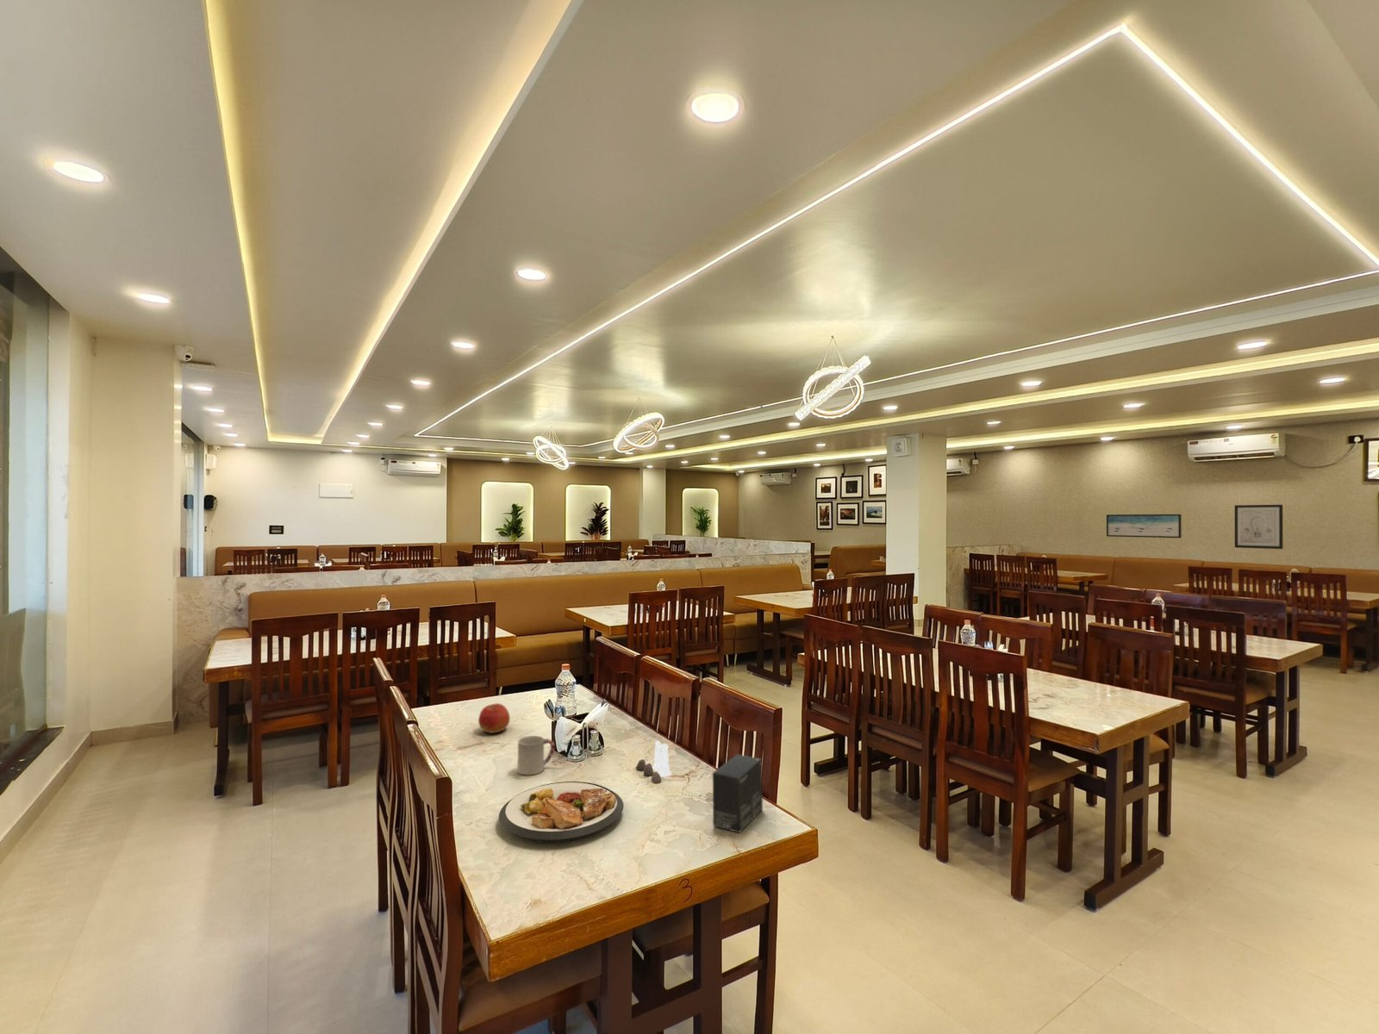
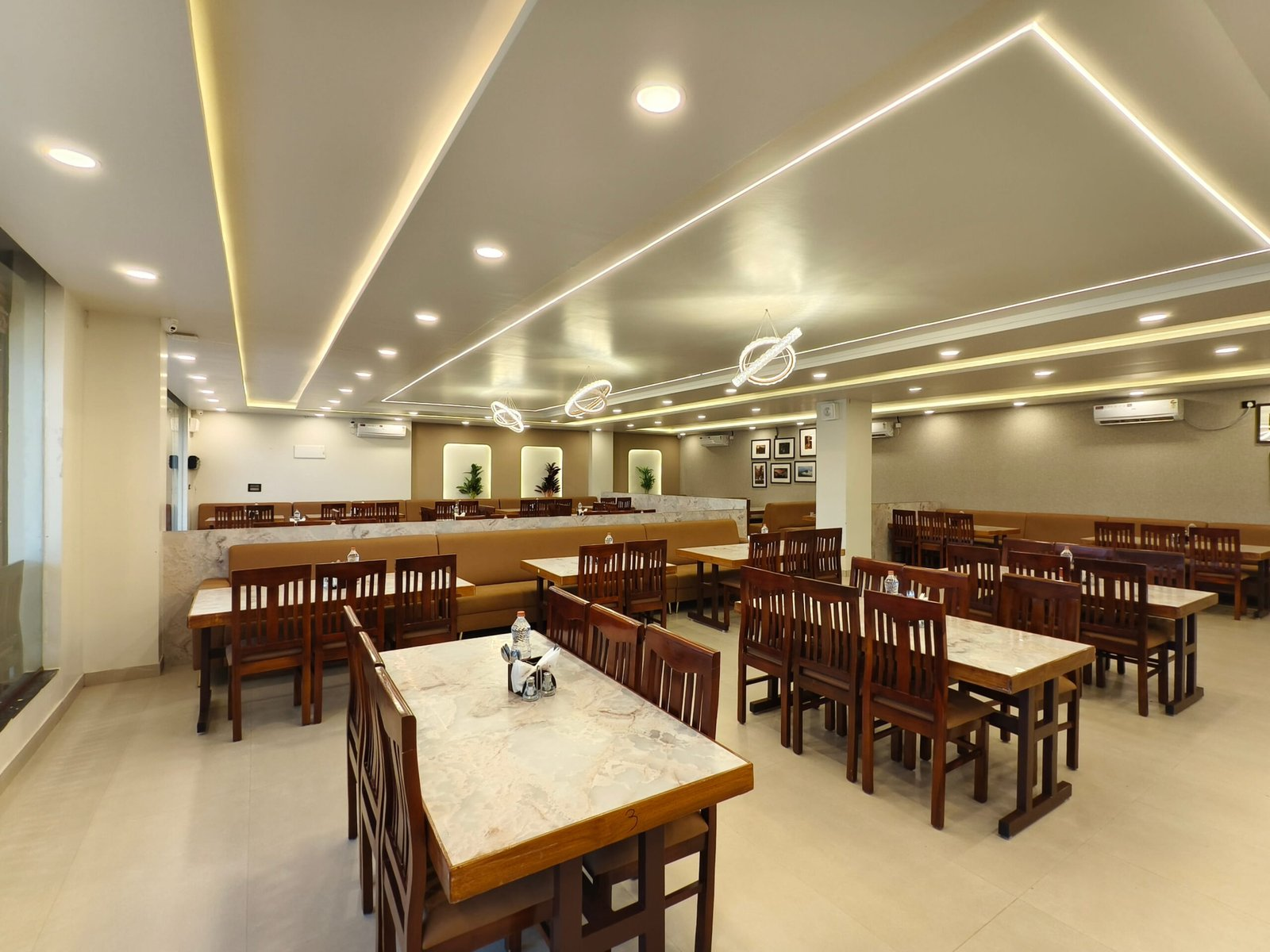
- wall art (1257, 527)
- apple (494, 718)
- small box (737, 791)
- plate (562, 805)
- salt and pepper shaker set (655, 758)
- wall art (1142, 526)
- cup (536, 754)
